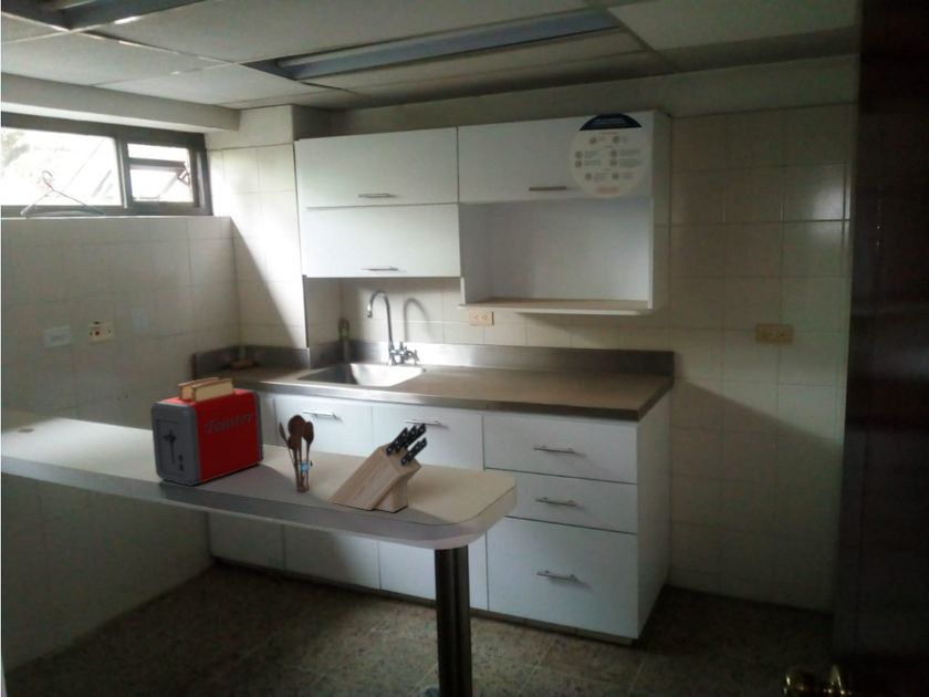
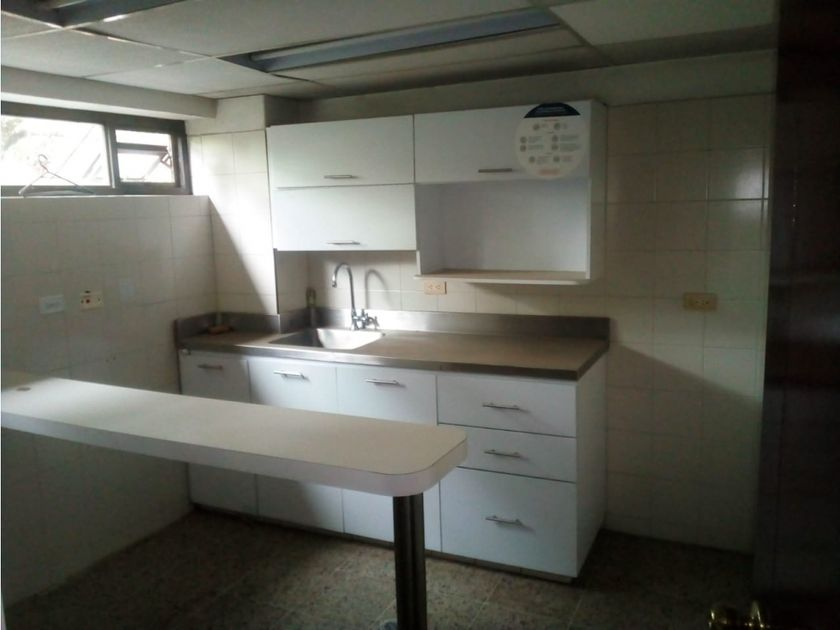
- knife block (379, 462)
- utensil holder (299, 451)
- toaster (208, 426)
